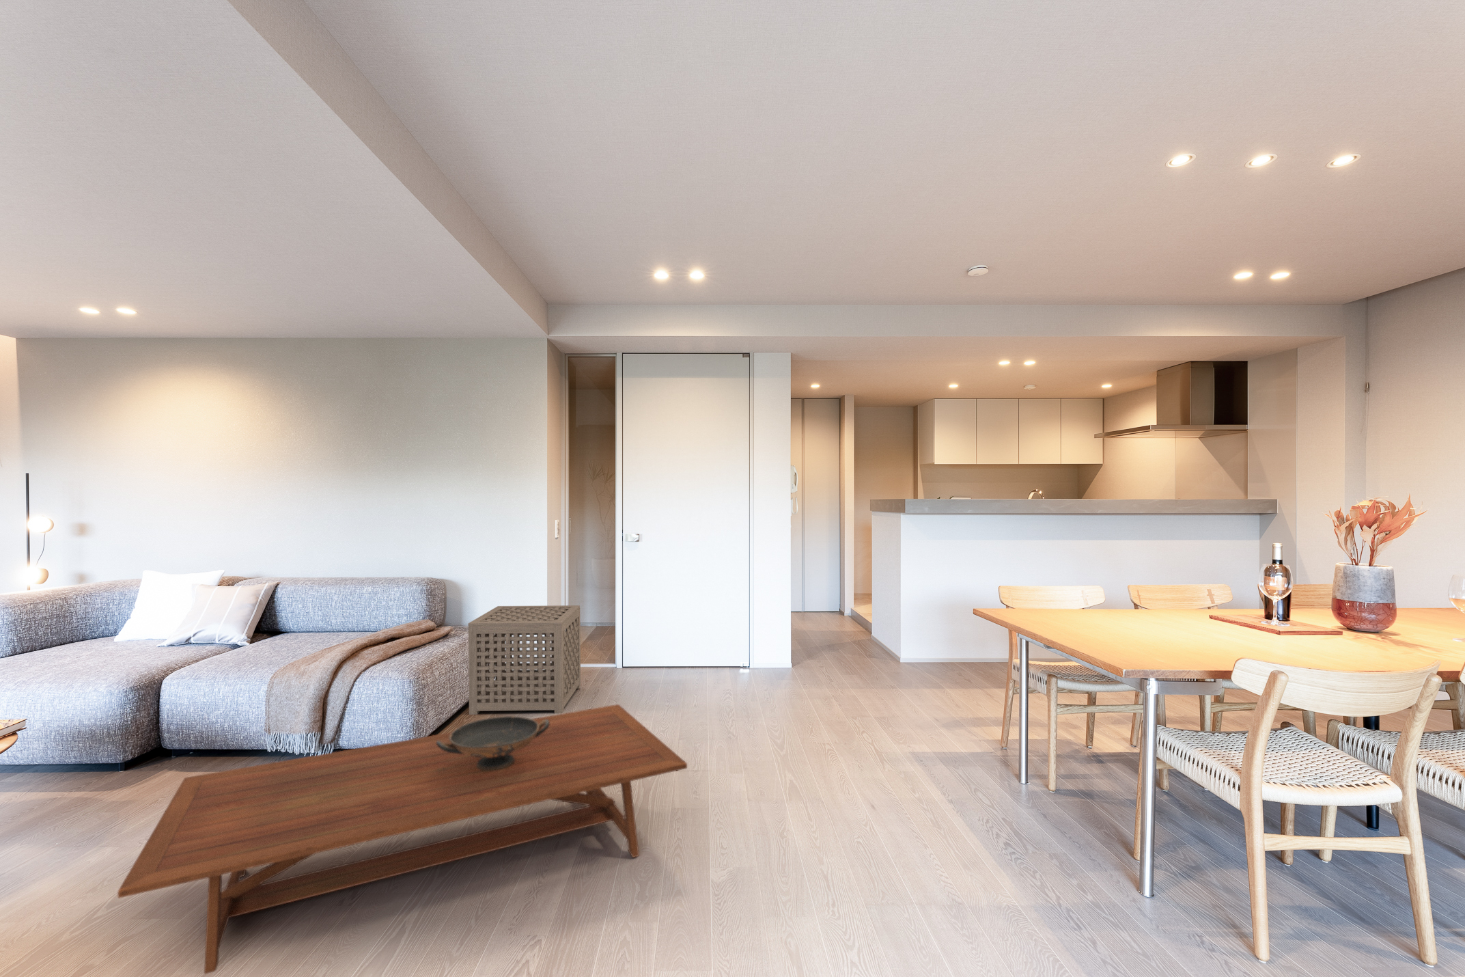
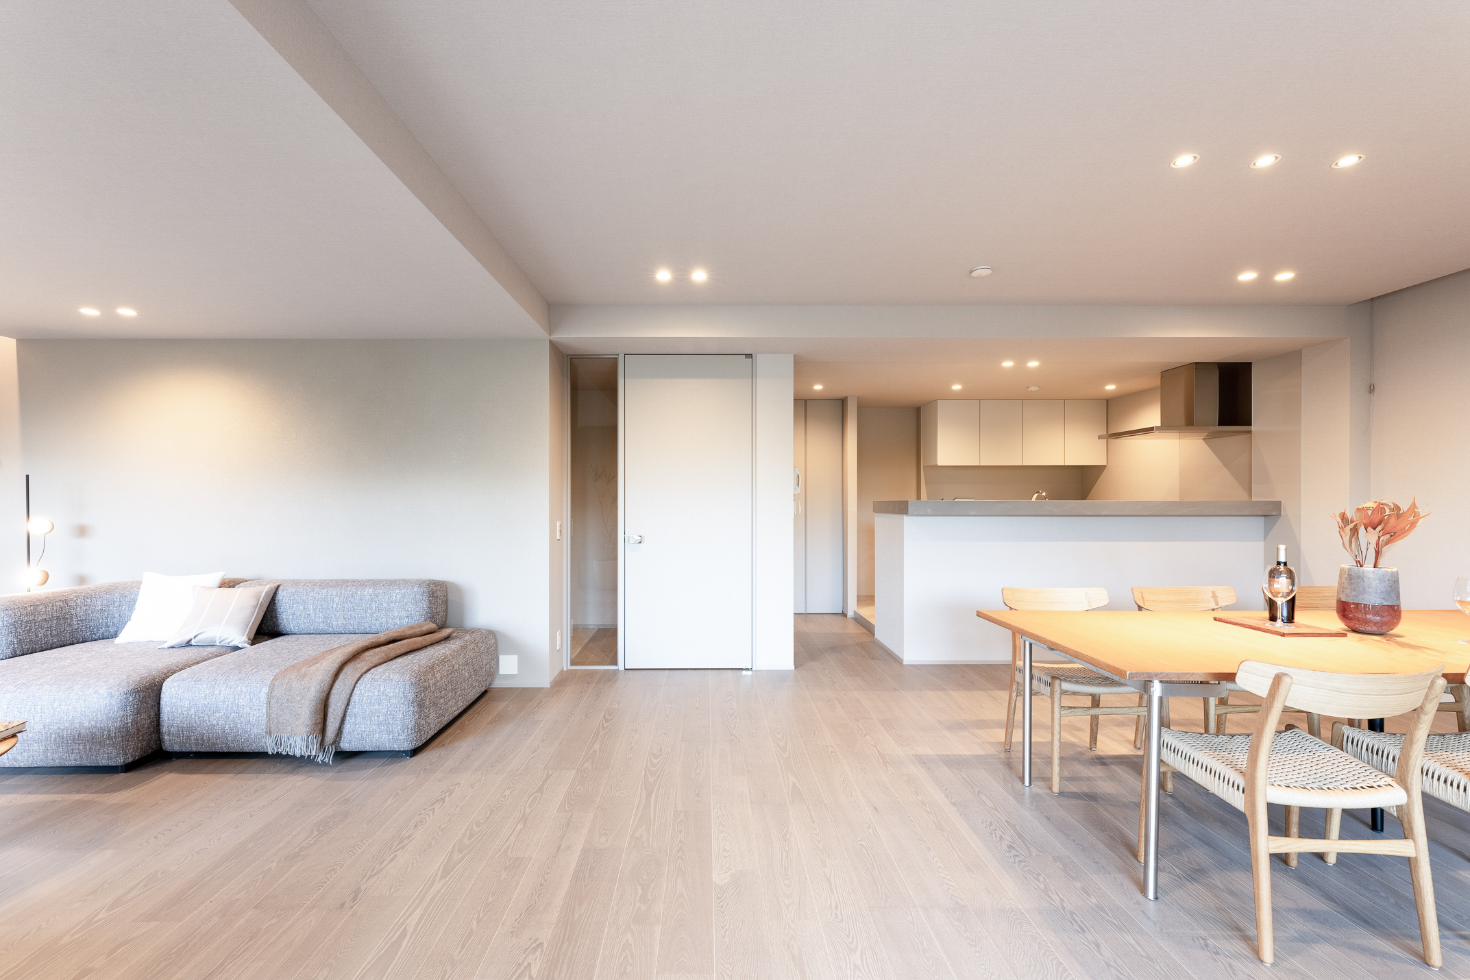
- side table (528, 658)
- coffee table (441, 817)
- decorative bowl (495, 746)
